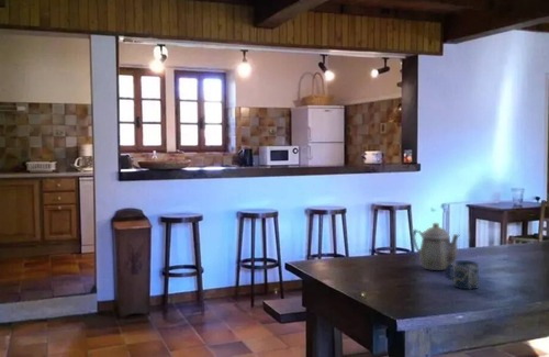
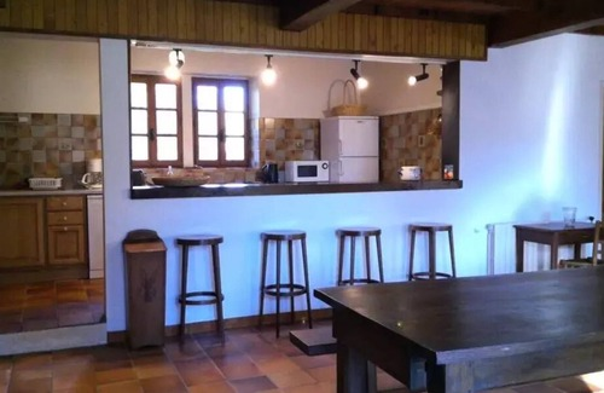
- teapot (435, 245)
- cup (461, 274)
